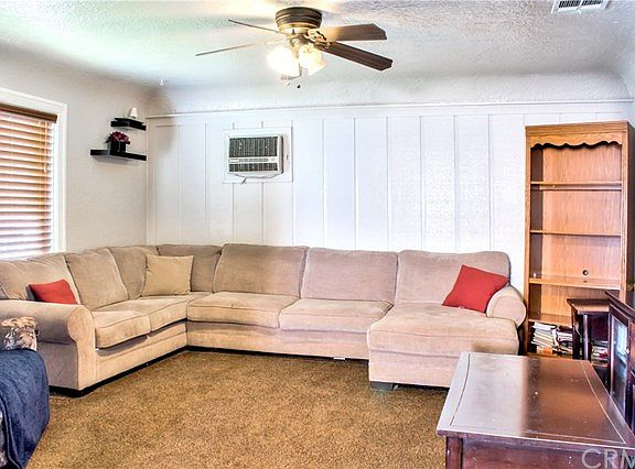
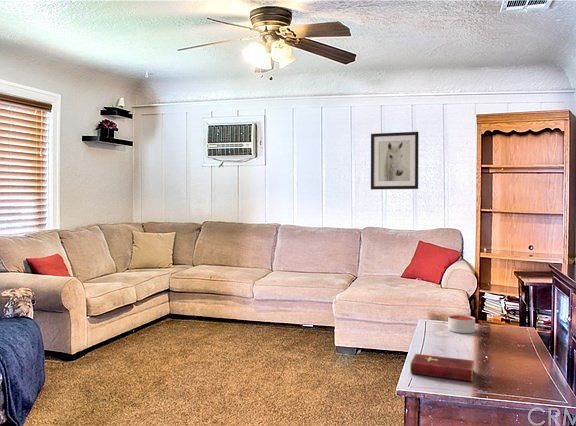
+ hardcover book (442, 366)
+ candle (461, 323)
+ wall art (394, 161)
